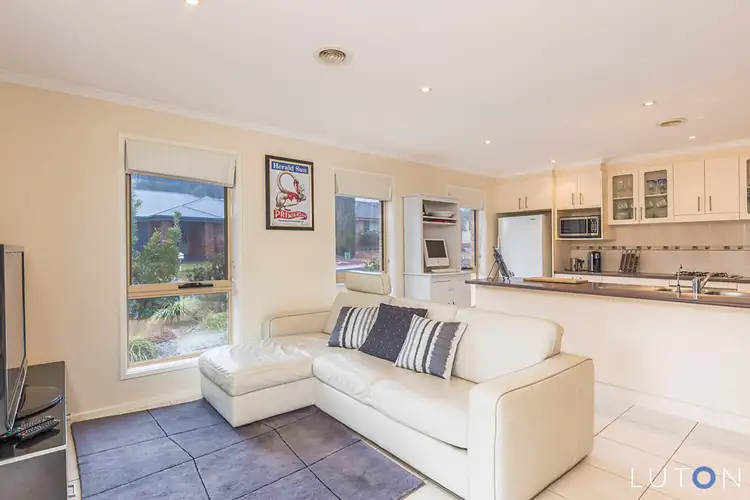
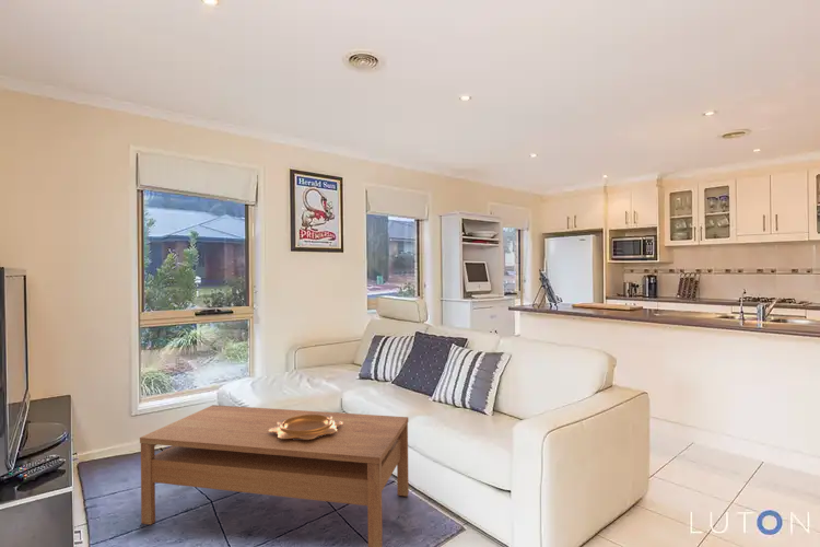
+ decorative bowl (306, 424)
+ coffee table (282, 467)
